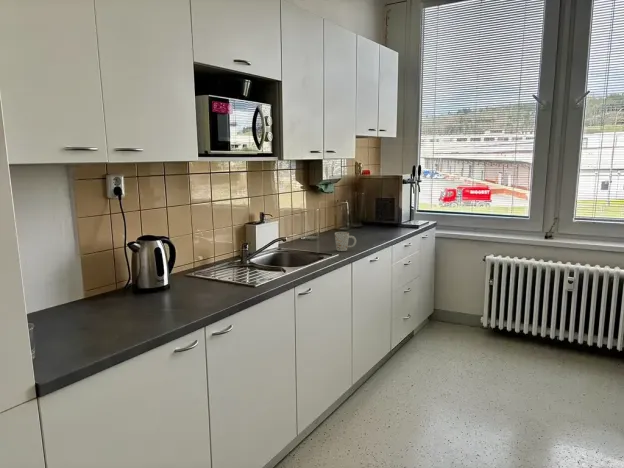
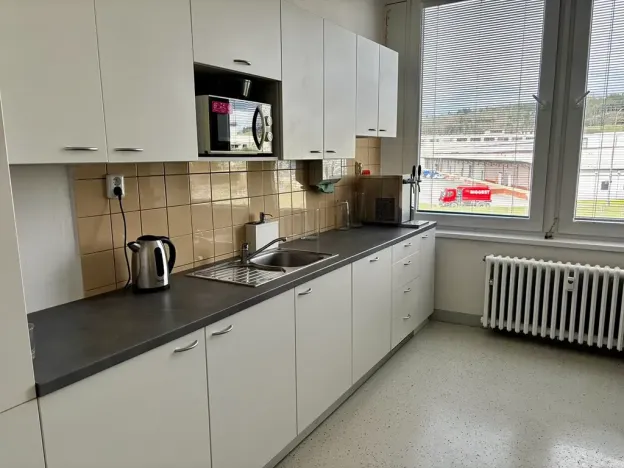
- mug (345, 241)
